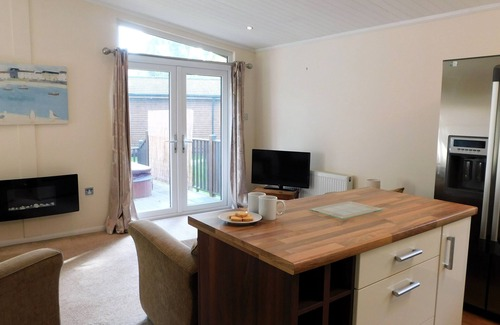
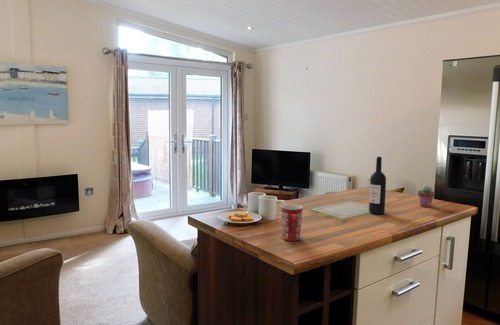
+ wine bottle (377, 185)
+ mug (291, 223)
+ potted succulent (426, 196)
